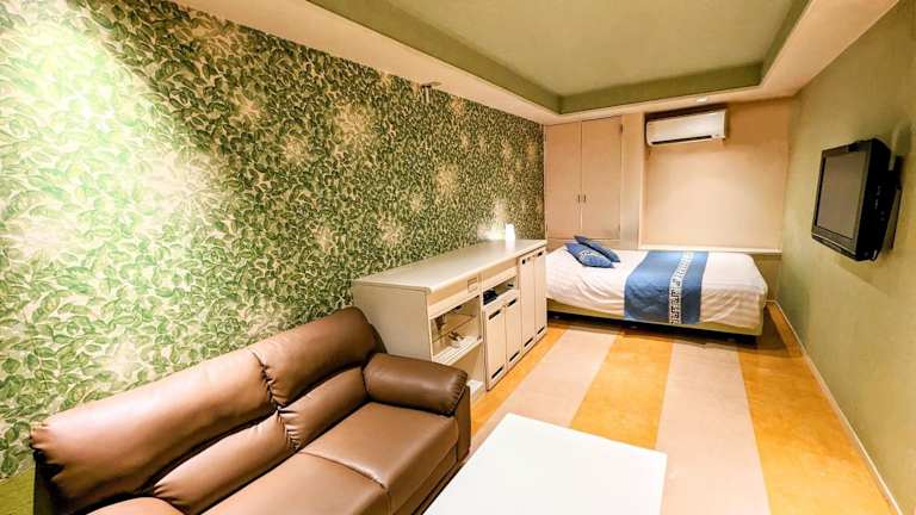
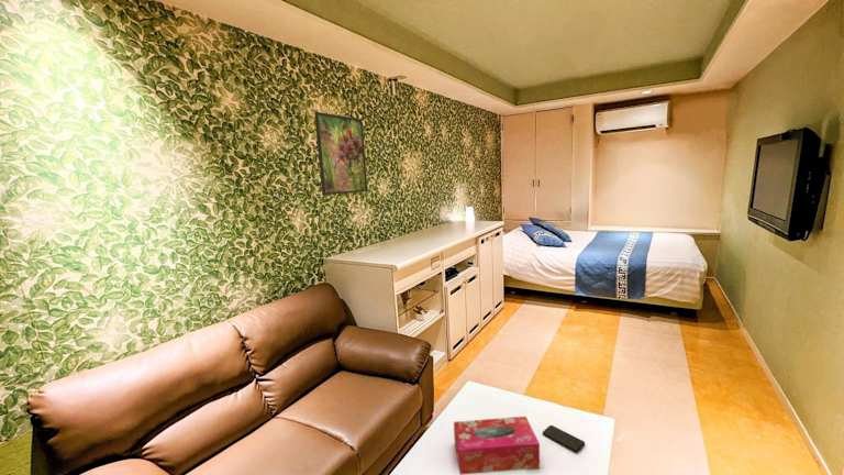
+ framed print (343, 155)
+ smartphone (563, 438)
+ tissue box (495, 443)
